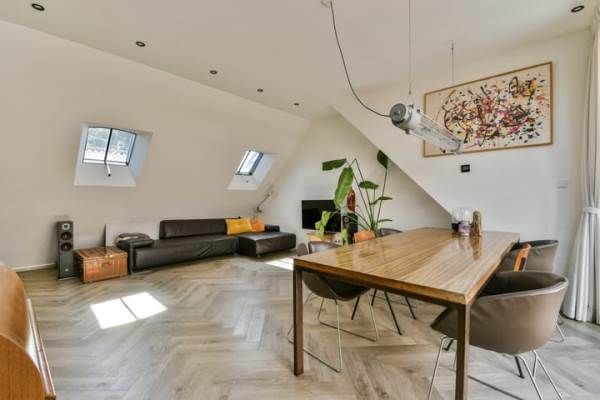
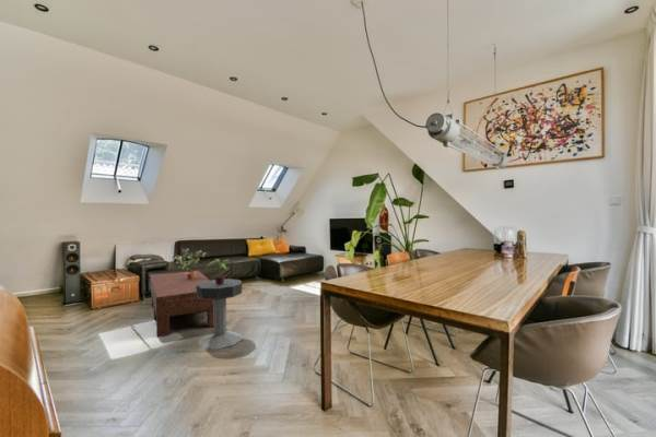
+ potted plant (220, 271)
+ side table (220, 311)
+ coffee table (181, 297)
+ potted plant (190, 263)
